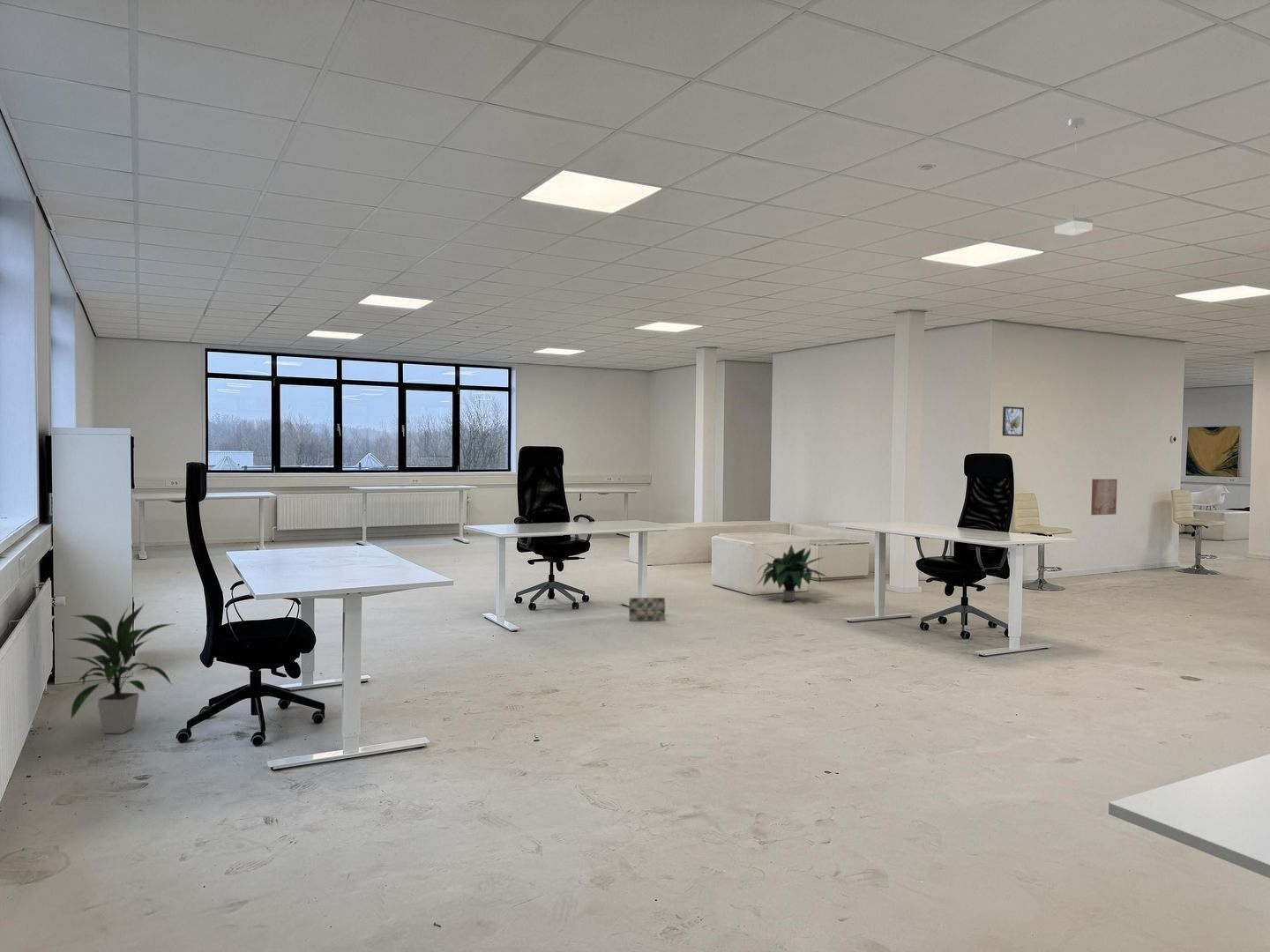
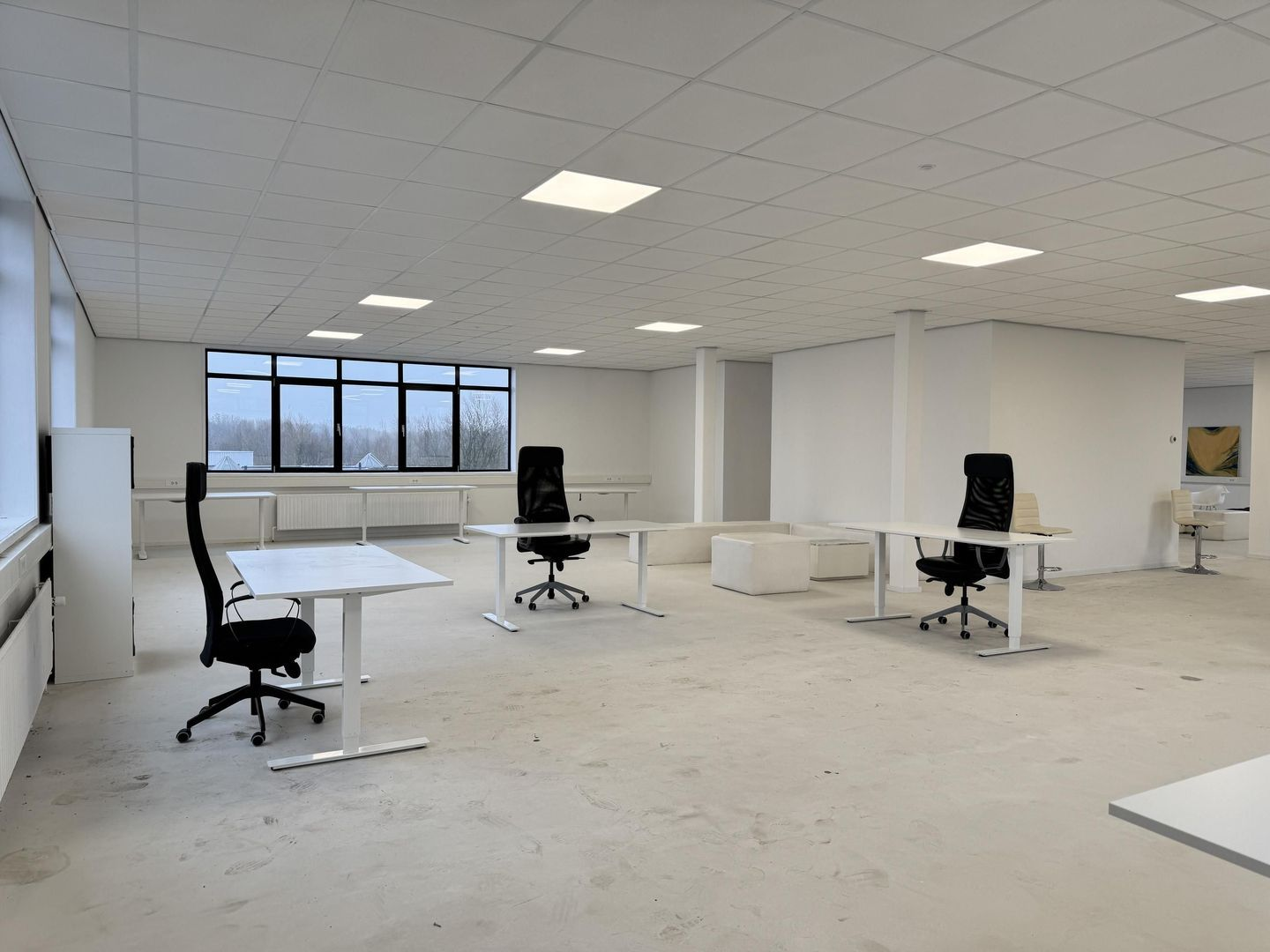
- indoor plant (113, 666)
- bag (646, 608)
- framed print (1012, 421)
- potted plant (792, 572)
- wall art (1104, 496)
- pendant lamp (1074, 175)
